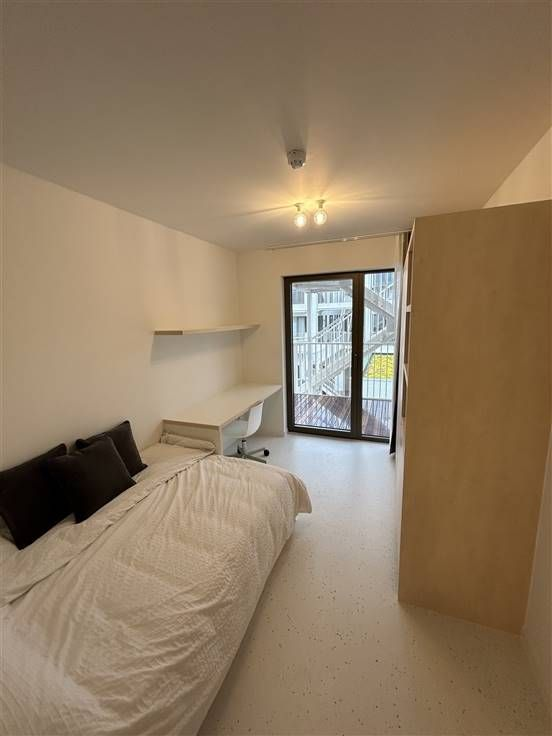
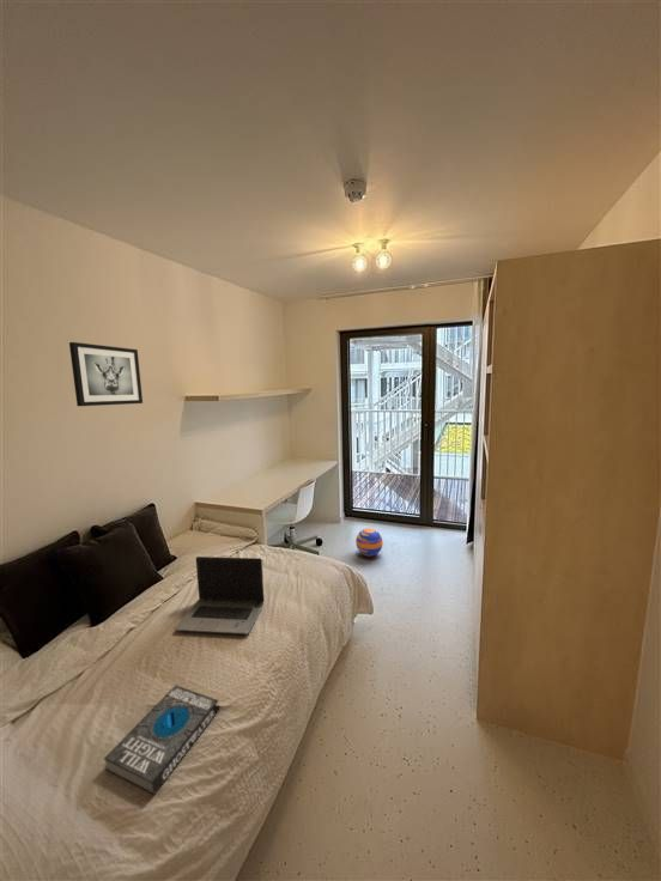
+ book (166, 731)
+ laptop computer (220, 594)
+ wall art (109, 376)
+ ball (369, 541)
